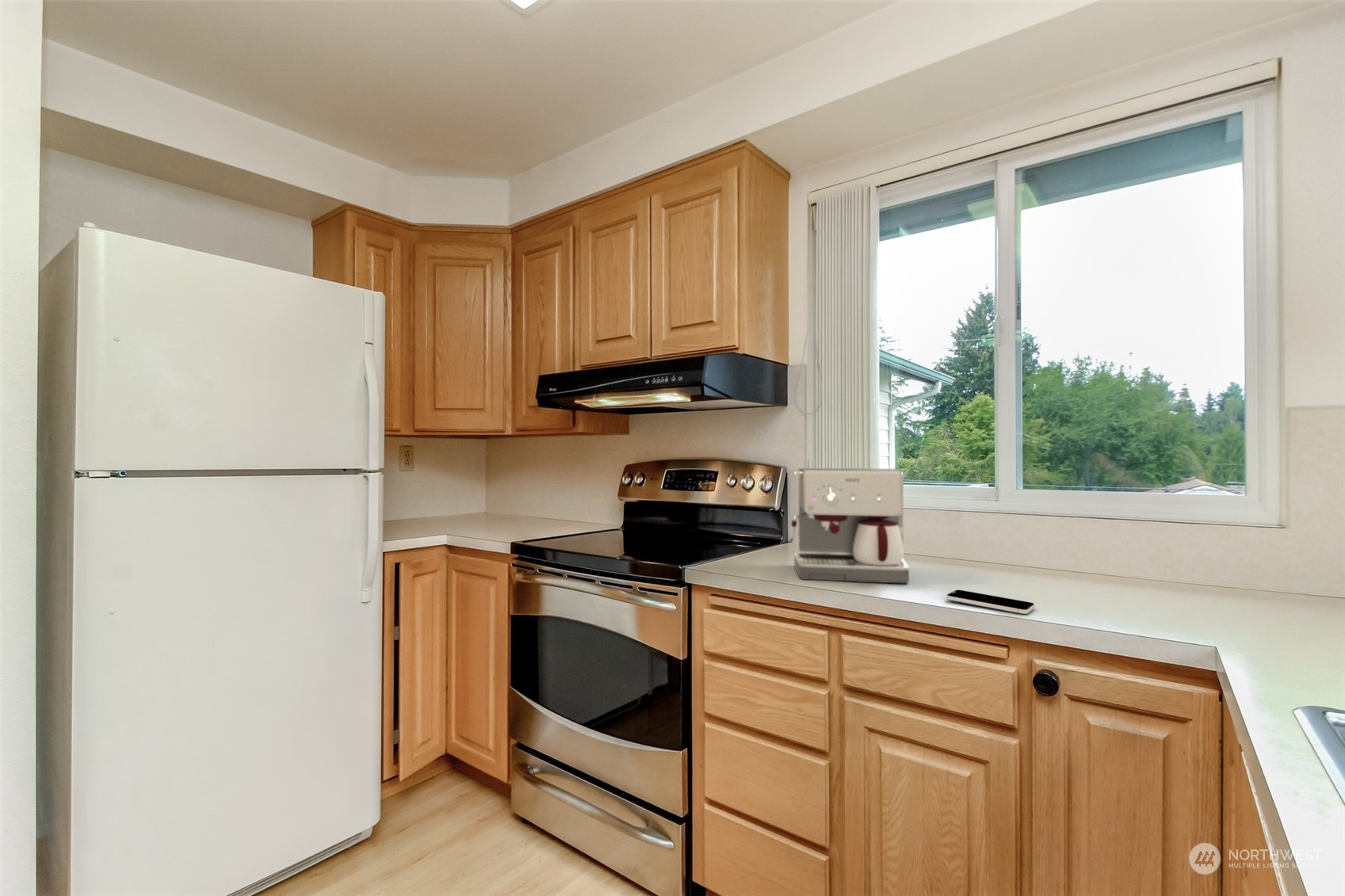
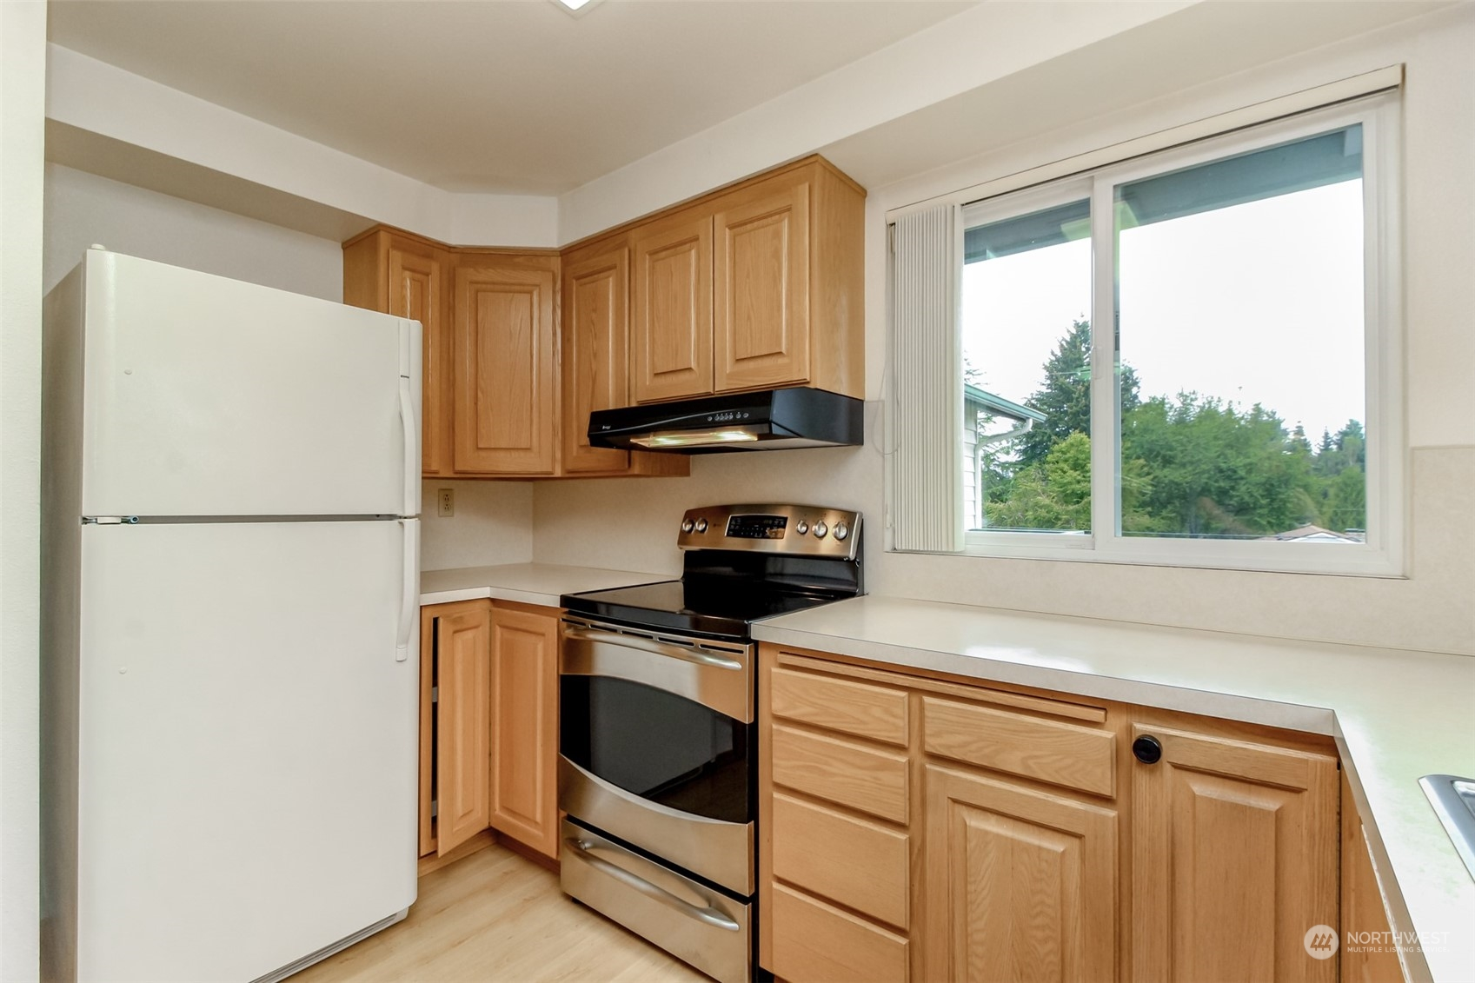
- smartphone (989, 601)
- coffee maker (849, 520)
